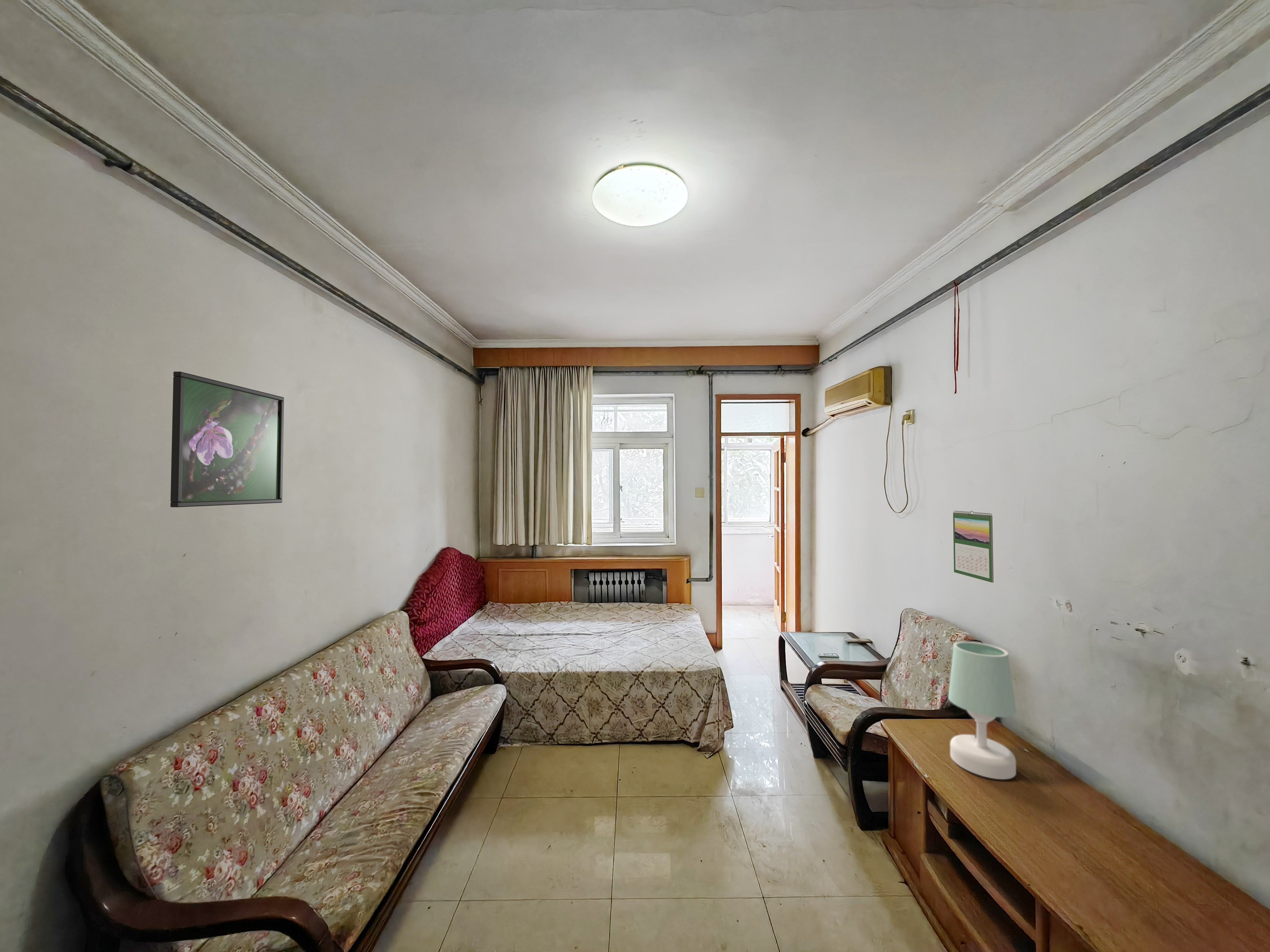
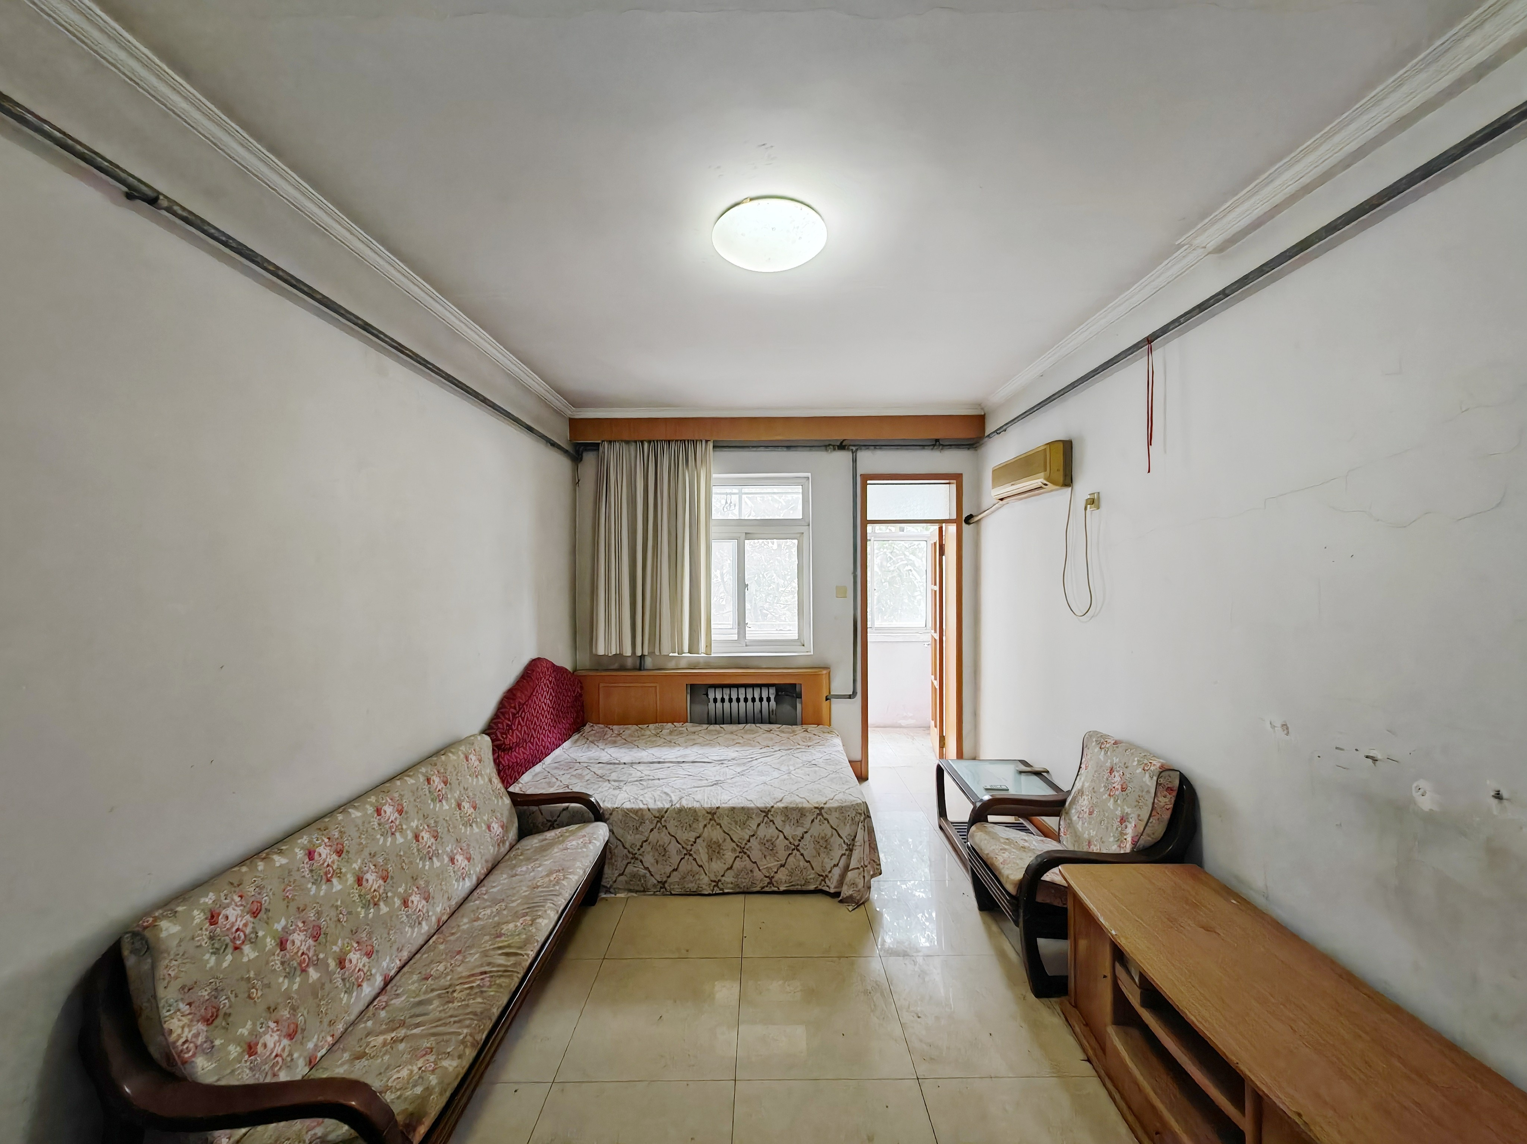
- table lamp (981, 706)
- calendar (972, 544)
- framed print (234, 445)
